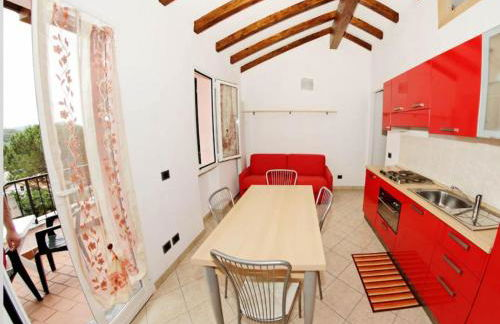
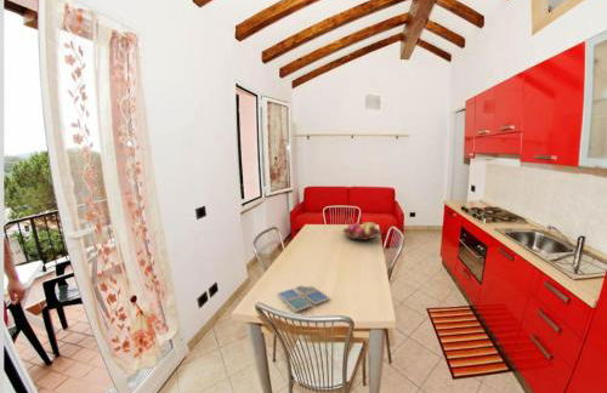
+ fruit basket (362, 230)
+ drink coaster (302, 295)
